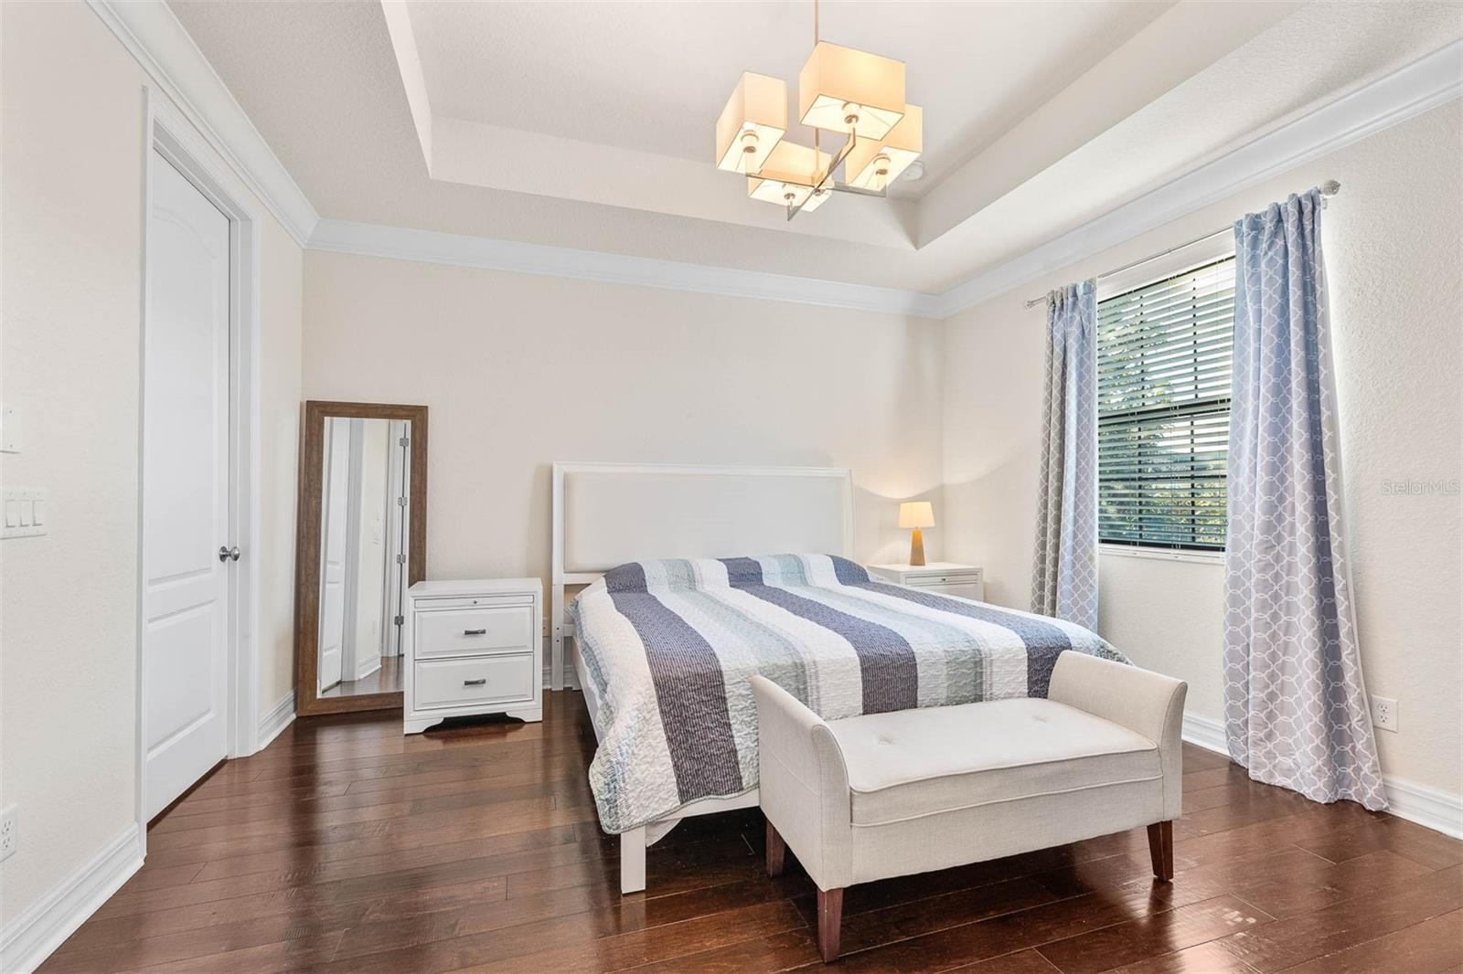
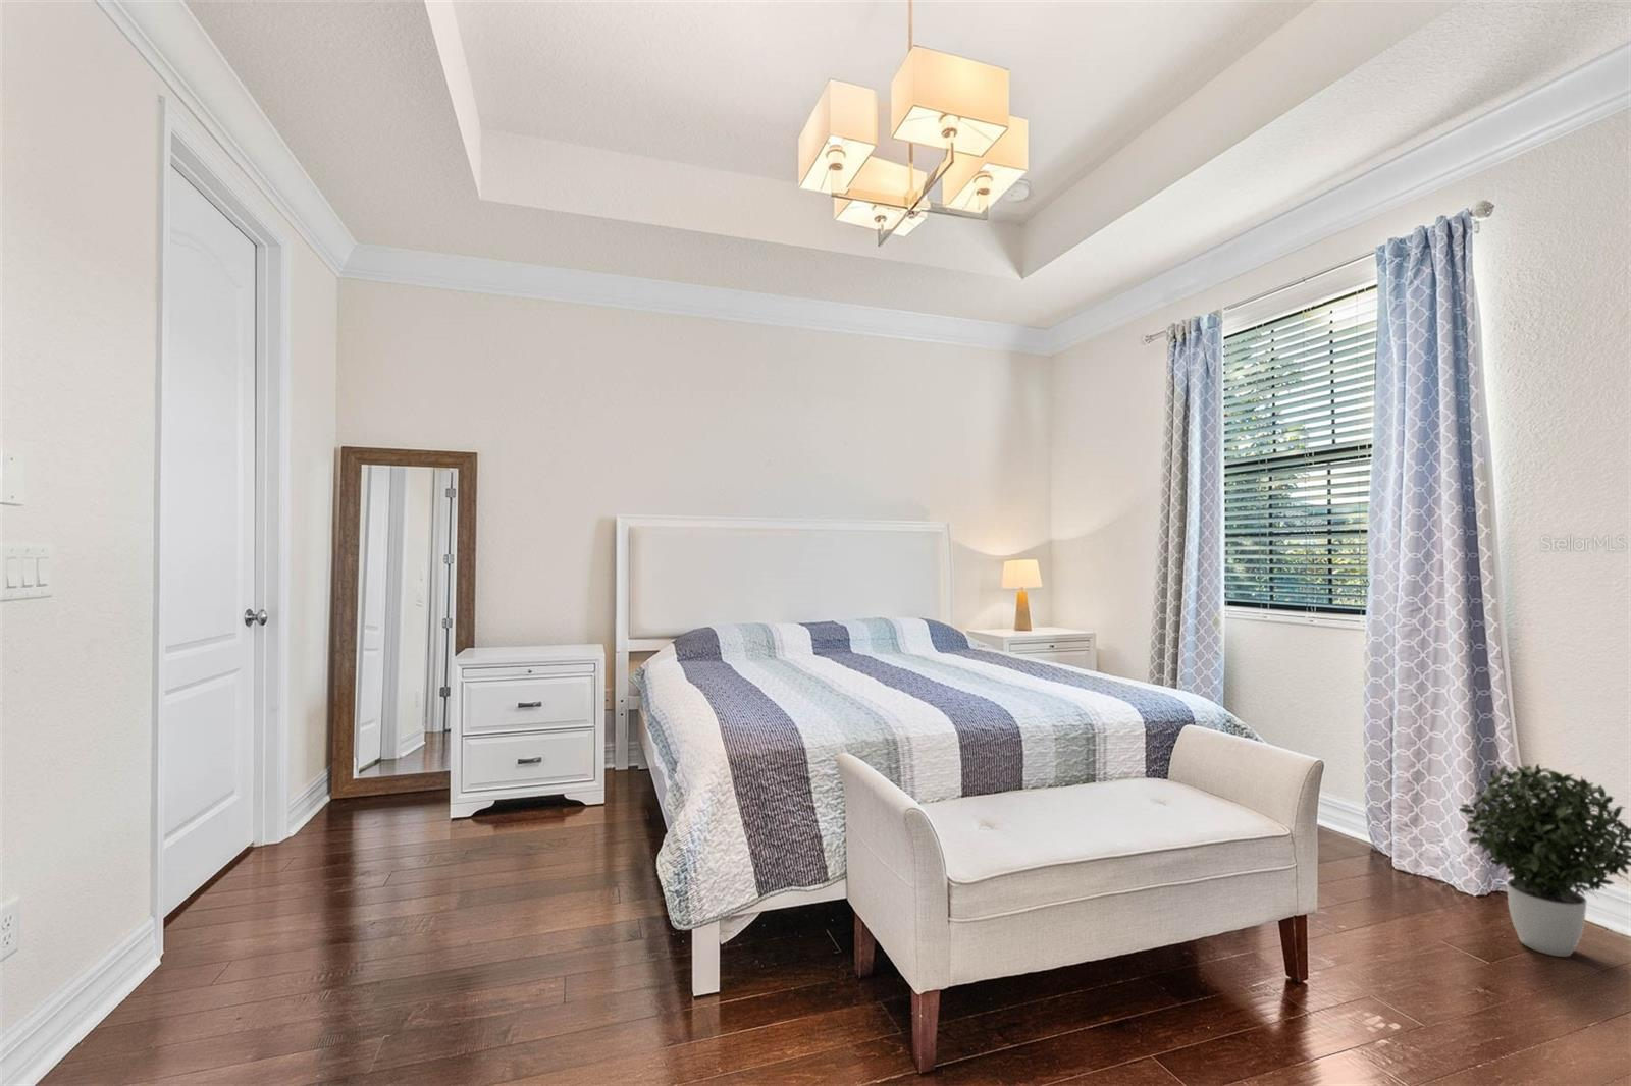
+ potted plant (1547, 858)
